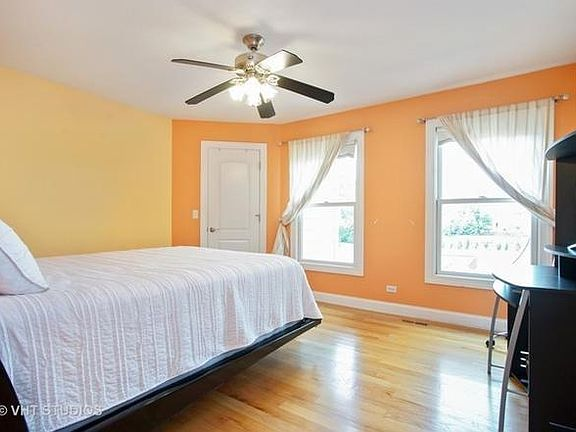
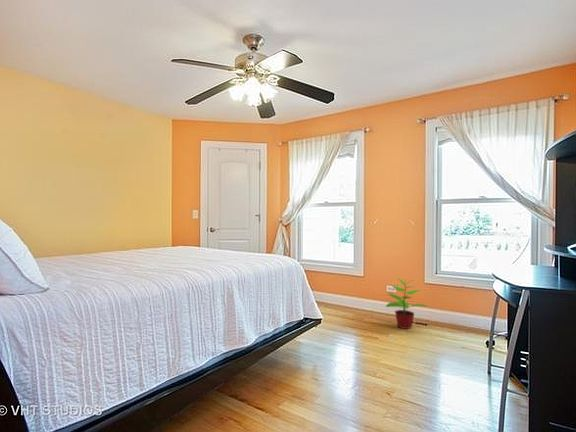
+ potted plant (406, 302)
